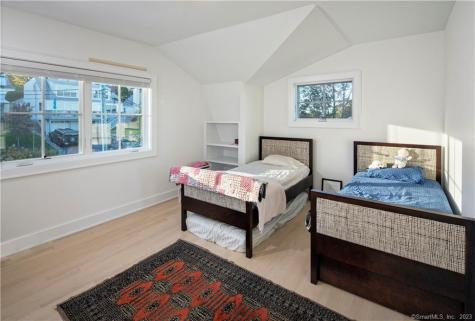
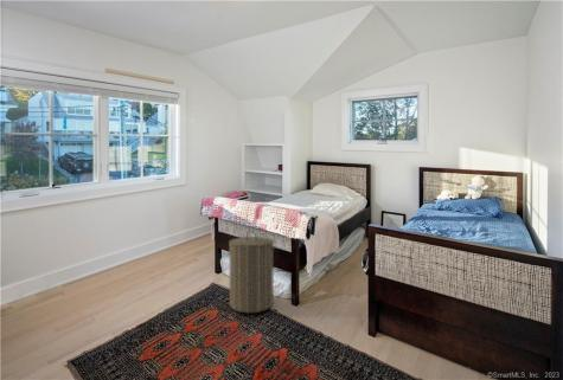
+ laundry hamper (251, 266)
